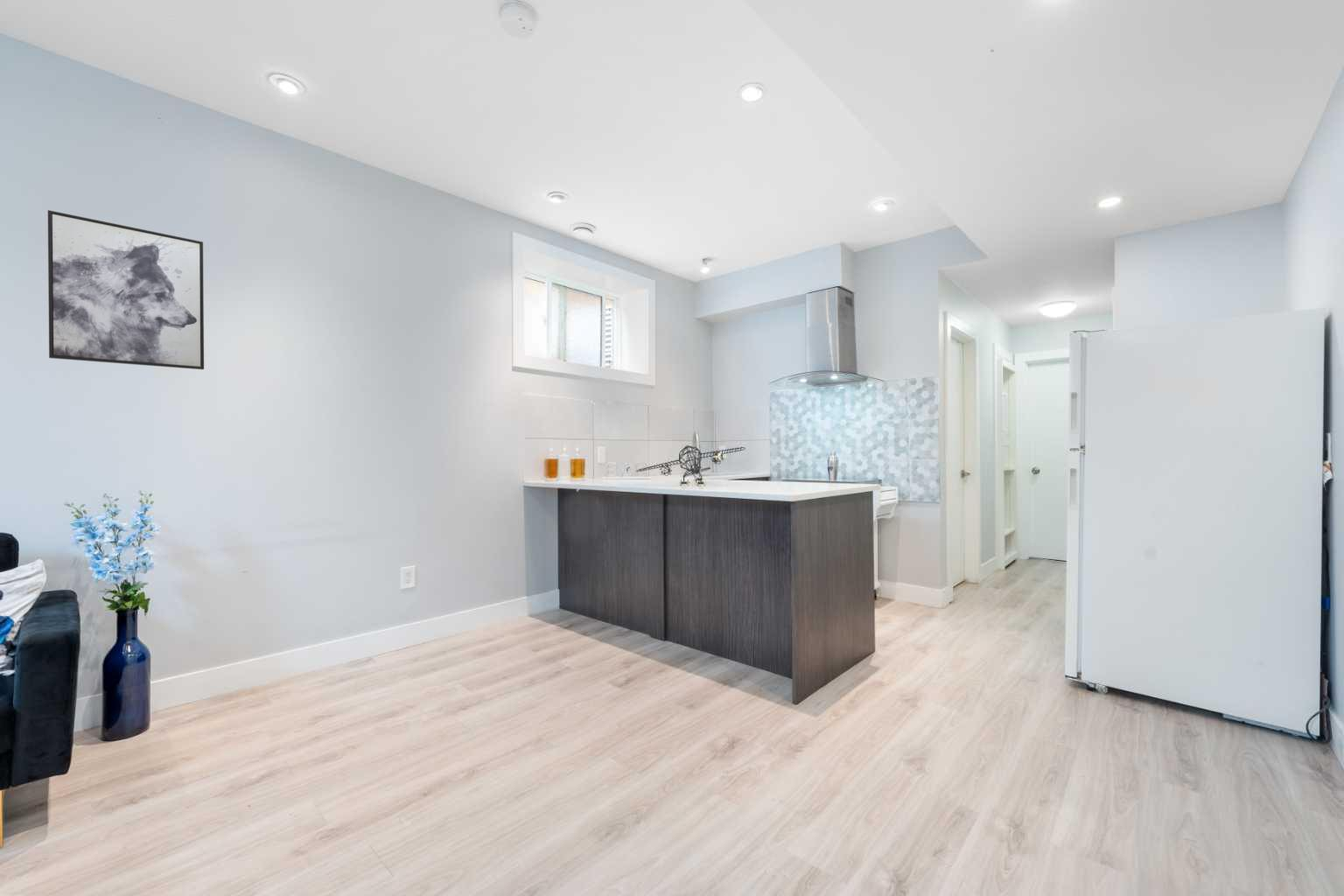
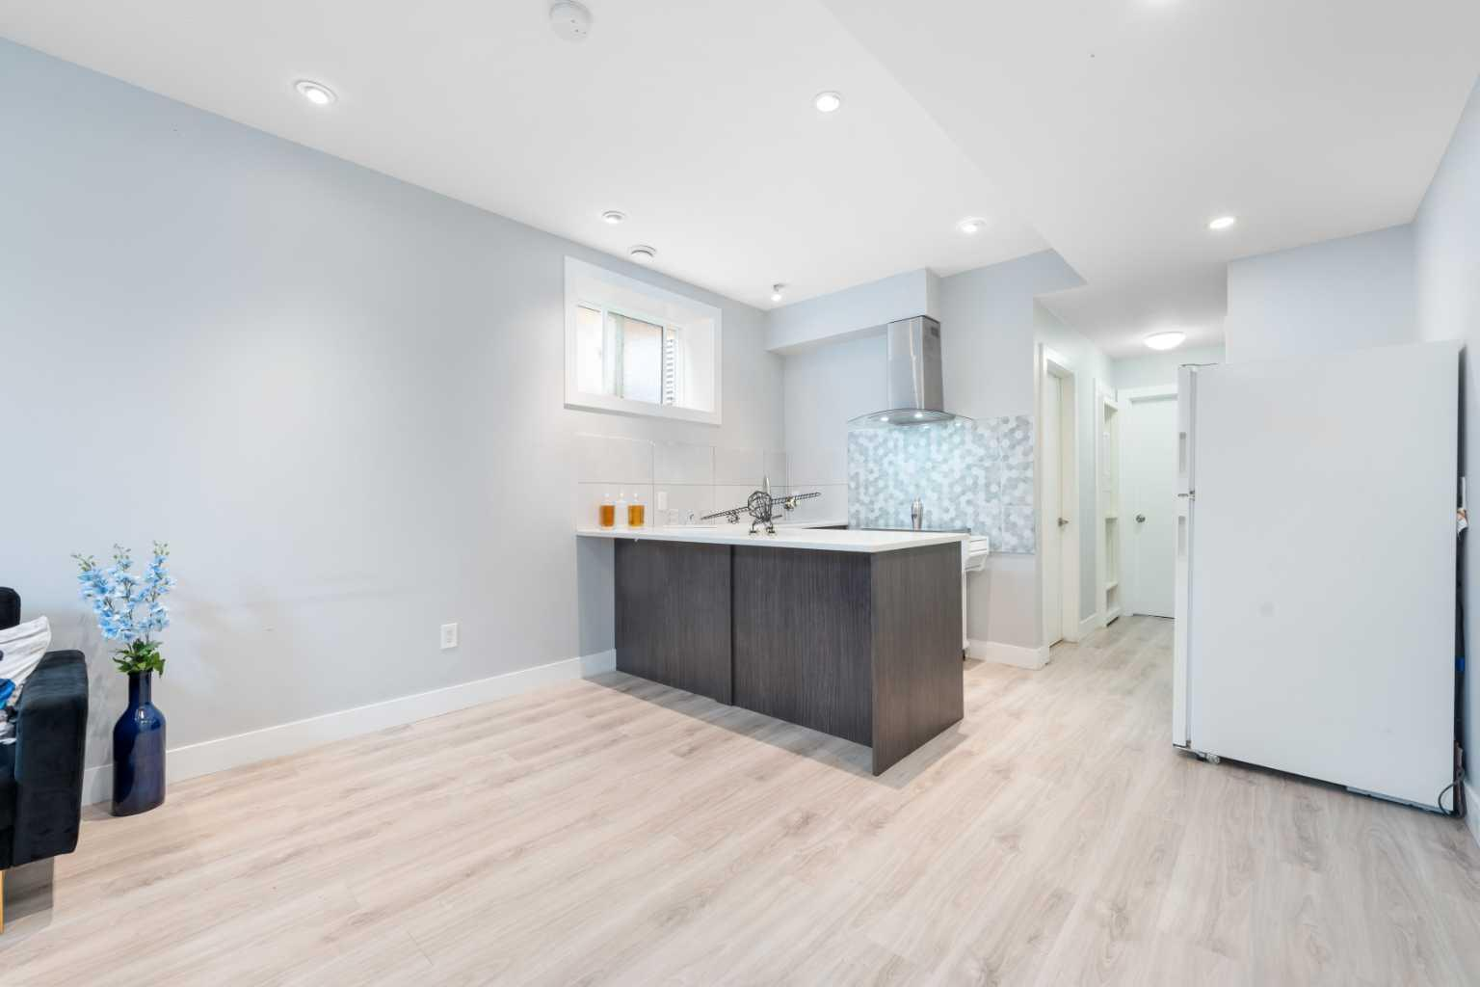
- wall art (131, 296)
